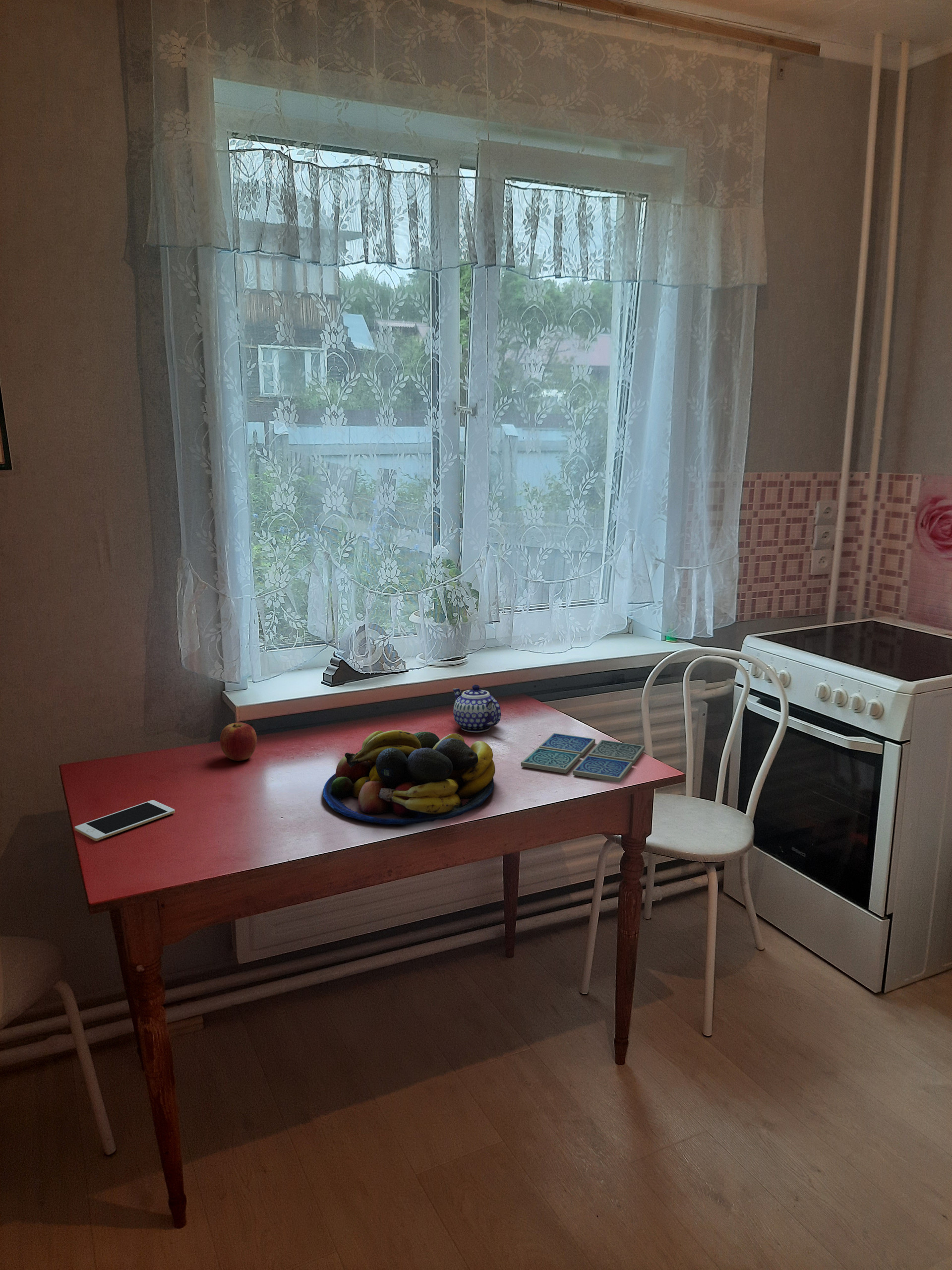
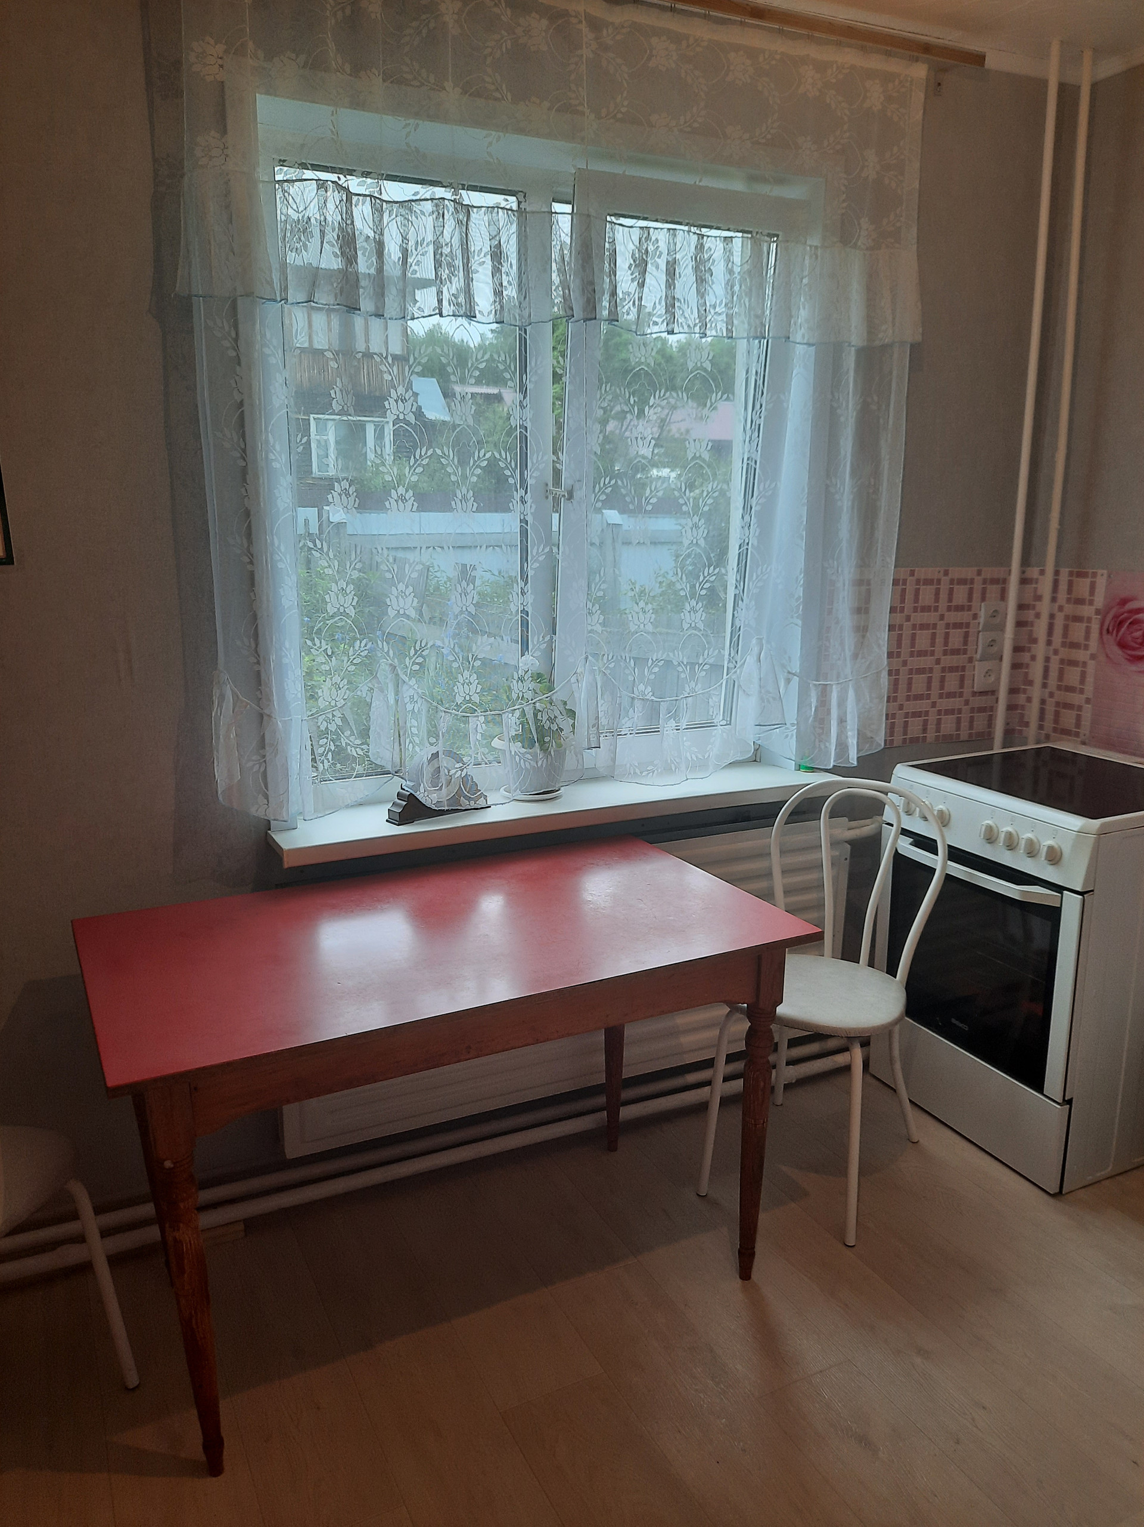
- apple (238, 741)
- cell phone (126, 820)
- drink coaster (583, 755)
- fruit bowl (407, 760)
- teapot (476, 706)
